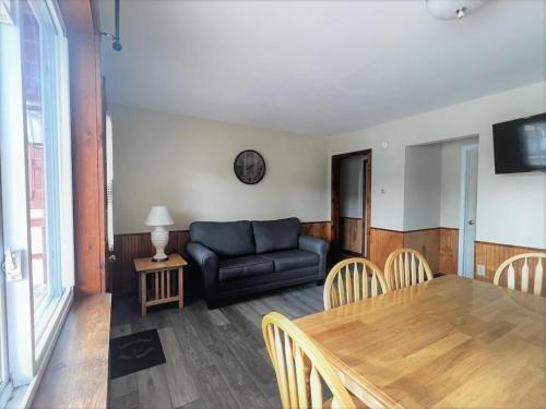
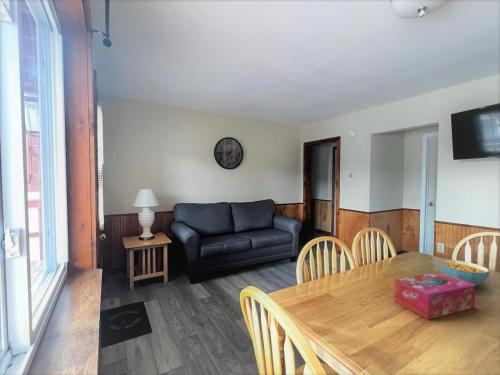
+ tissue box (433, 293)
+ cereal bowl (462, 274)
